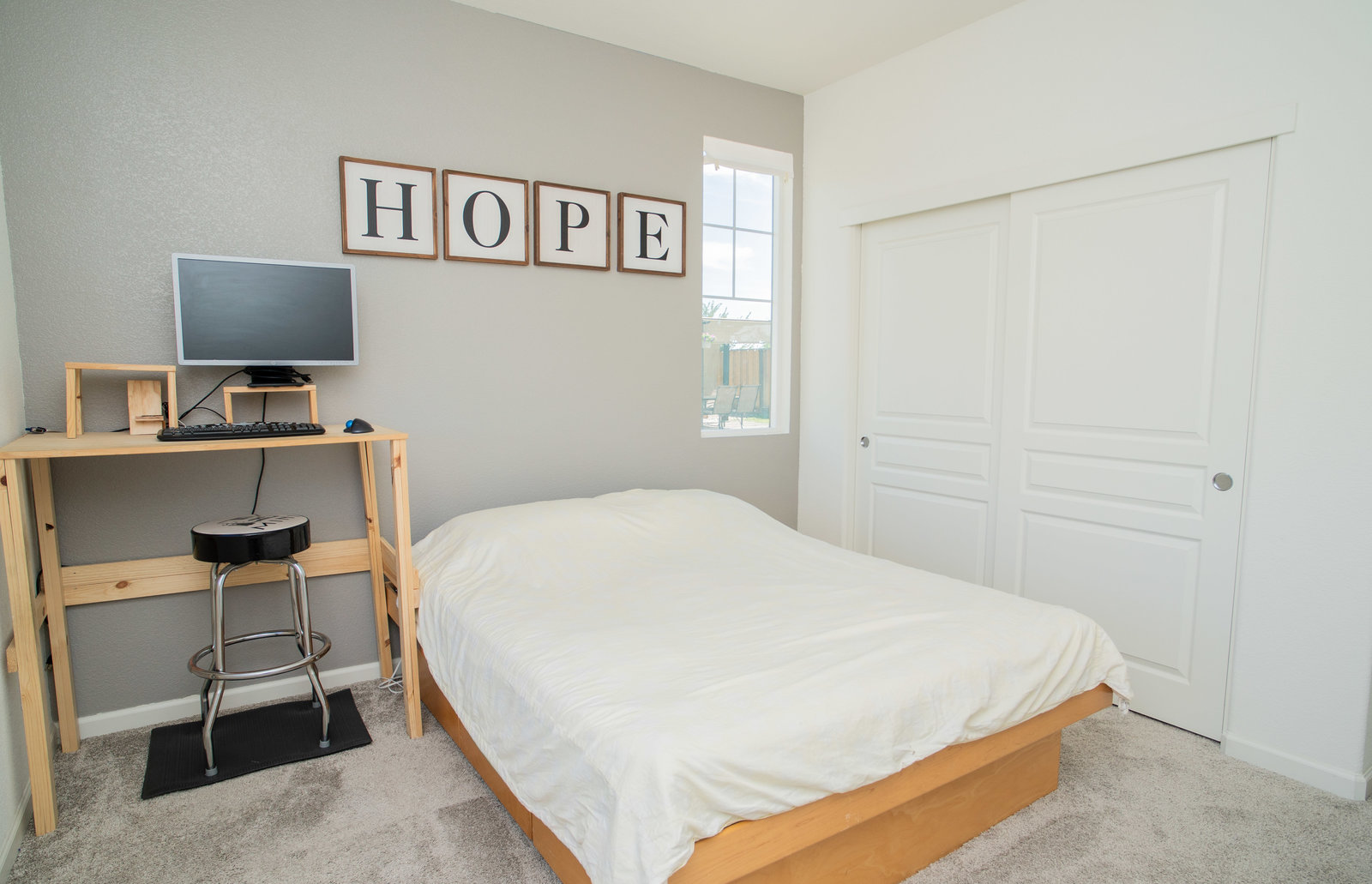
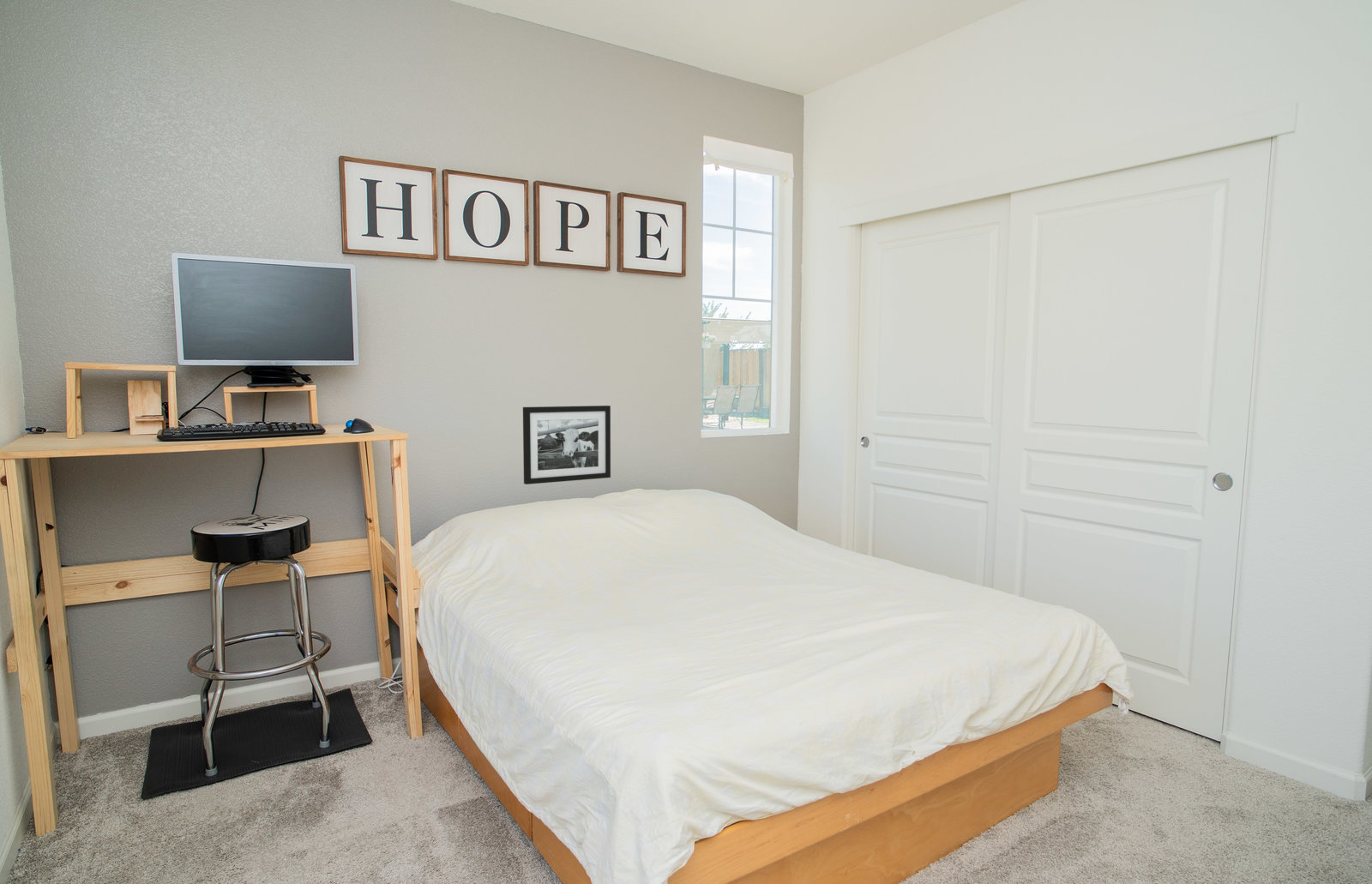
+ picture frame (568, 443)
